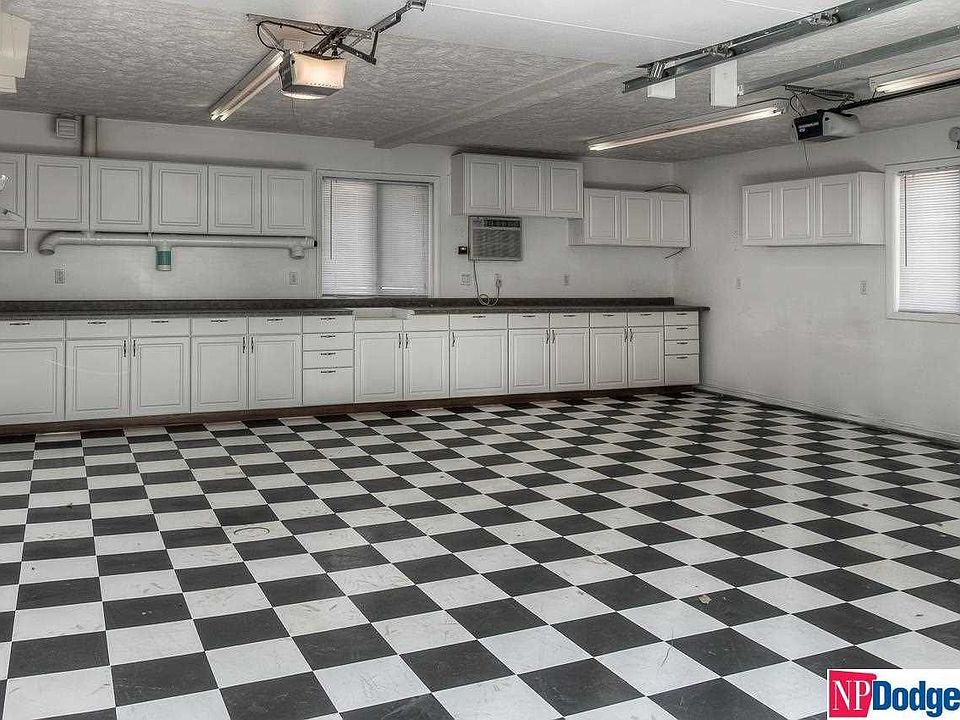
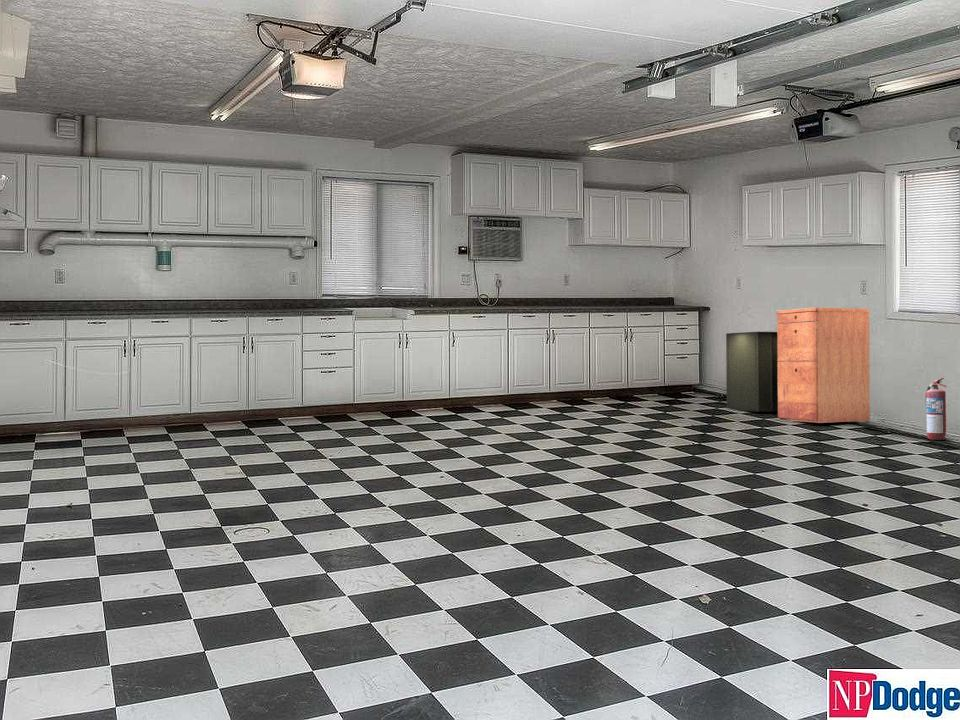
+ filing cabinet (822, 365)
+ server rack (768, 371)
+ fire extinguisher (935, 408)
